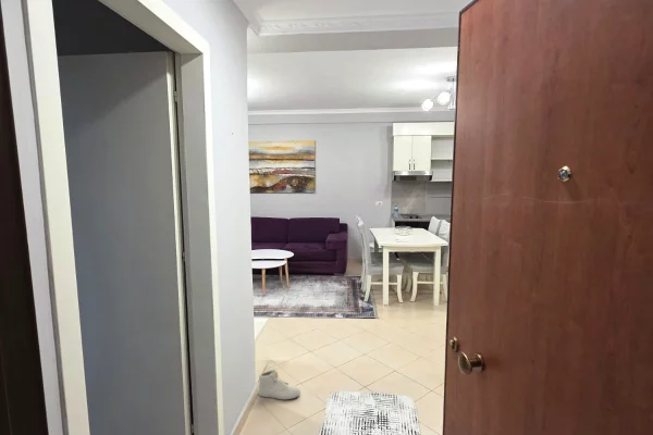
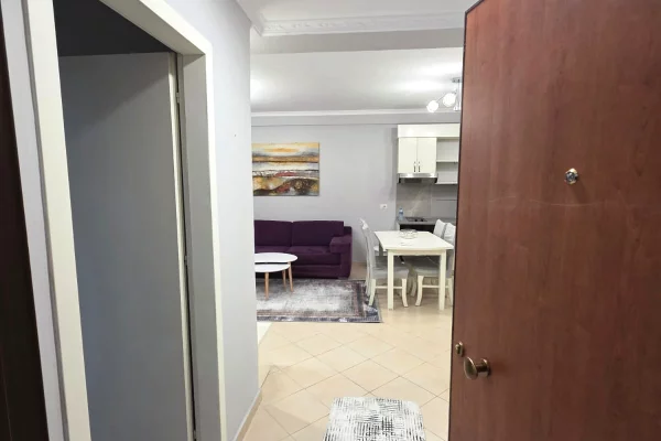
- sneaker (279, 383)
